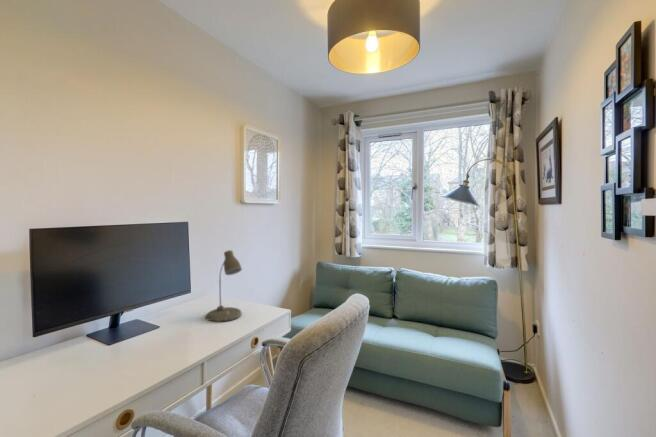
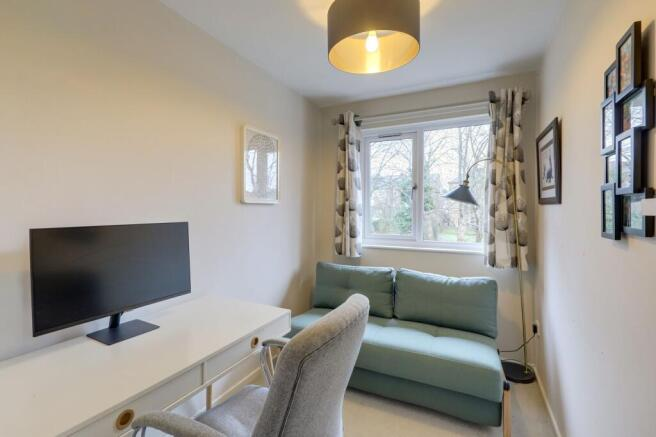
- desk lamp (220, 282)
